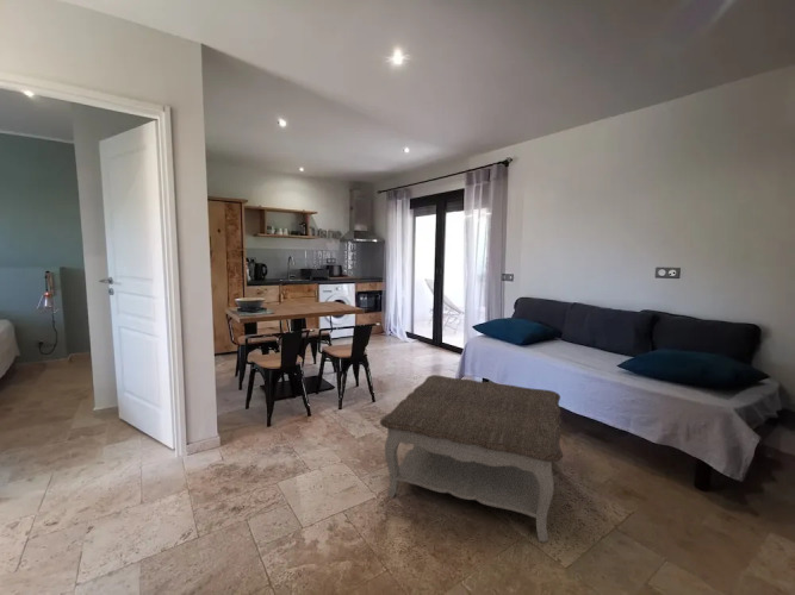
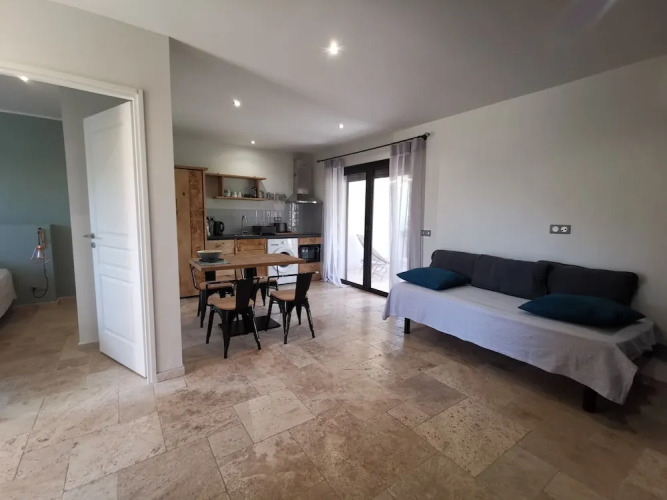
- coffee table (477, 439)
